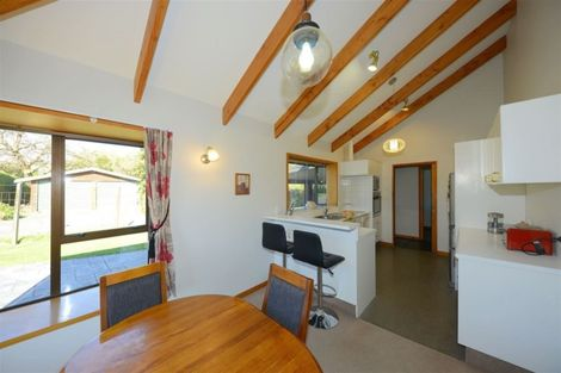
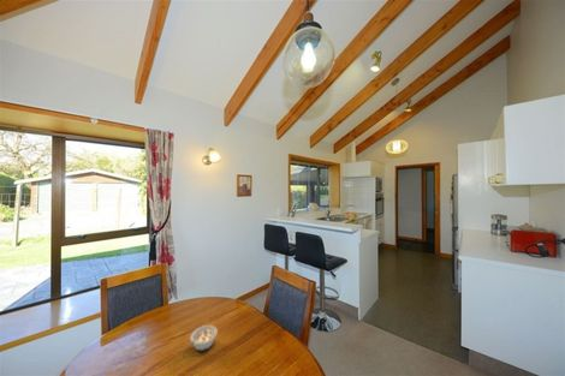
+ legume (203, 338)
